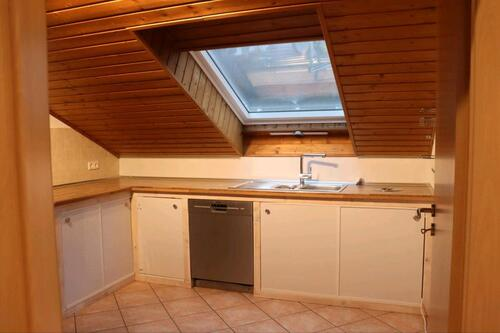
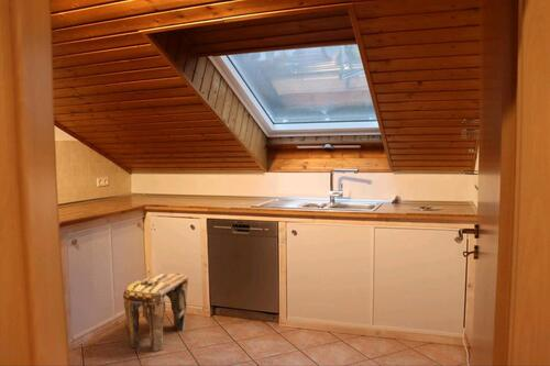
+ stool (156, 307)
